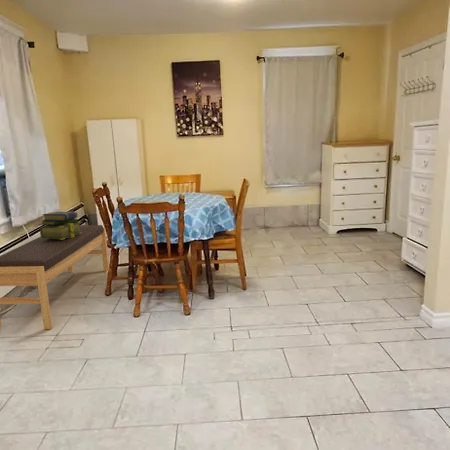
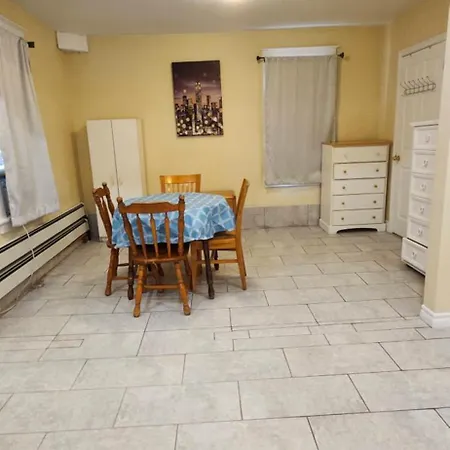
- stack of books (60, 224)
- bench (58, 267)
